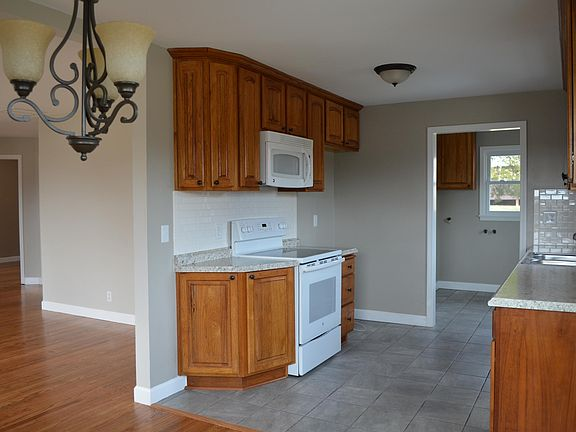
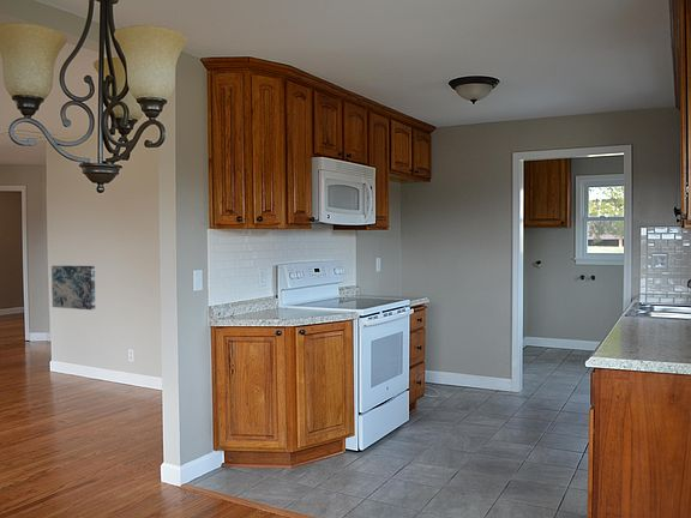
+ wall art (72, 287)
